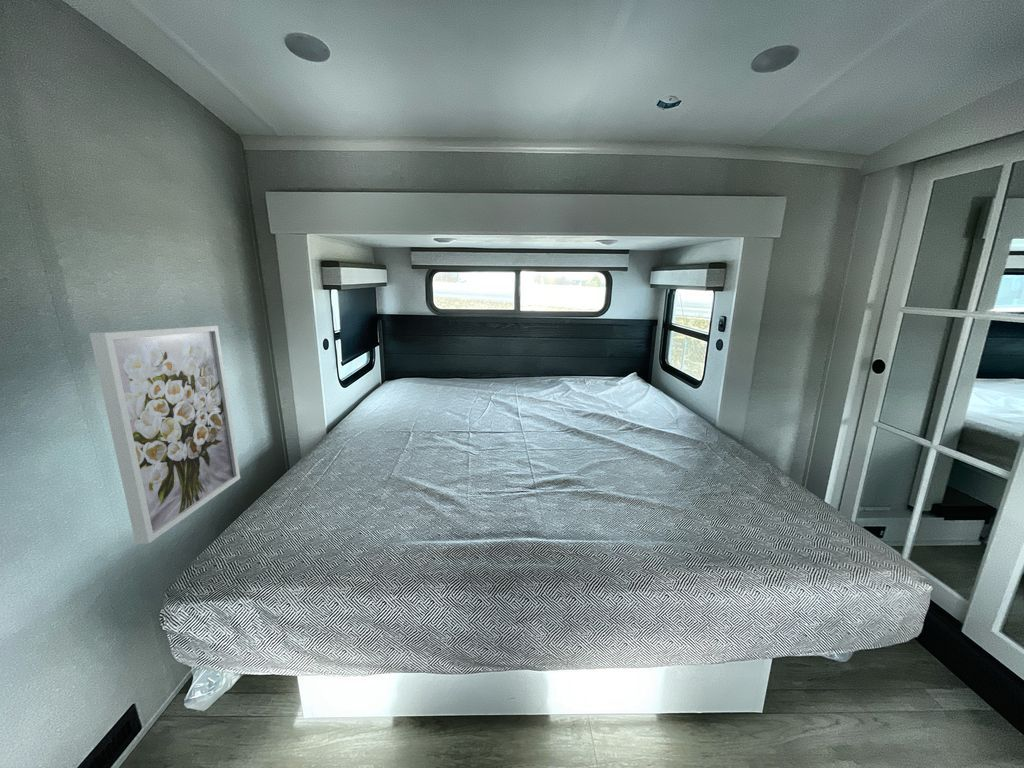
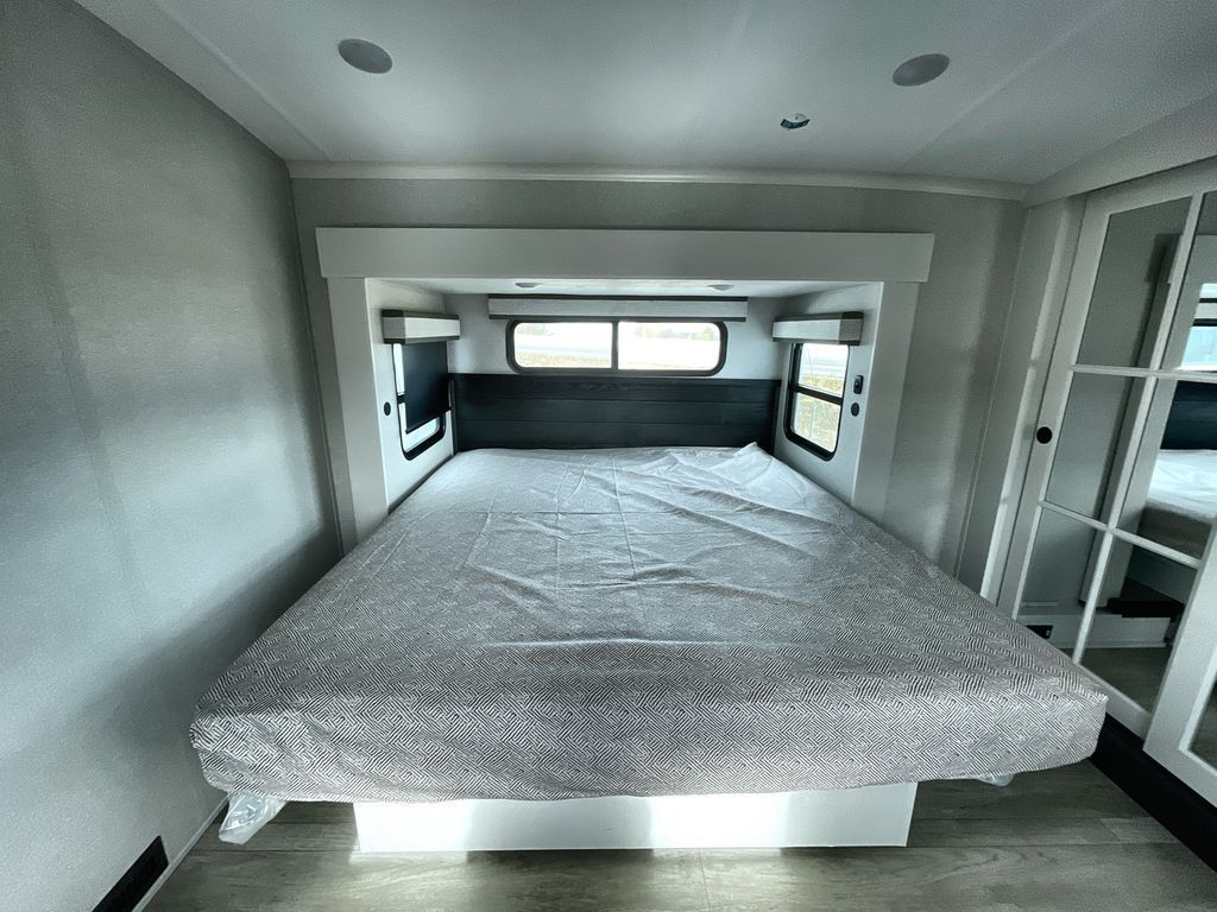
- wall art (181, 421)
